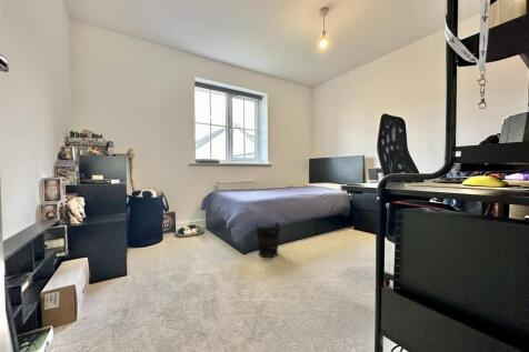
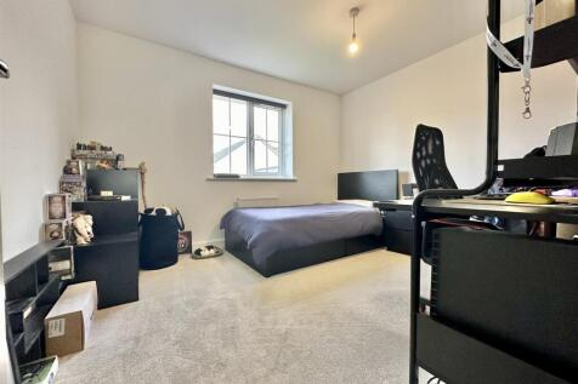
- wastebasket (268, 239)
